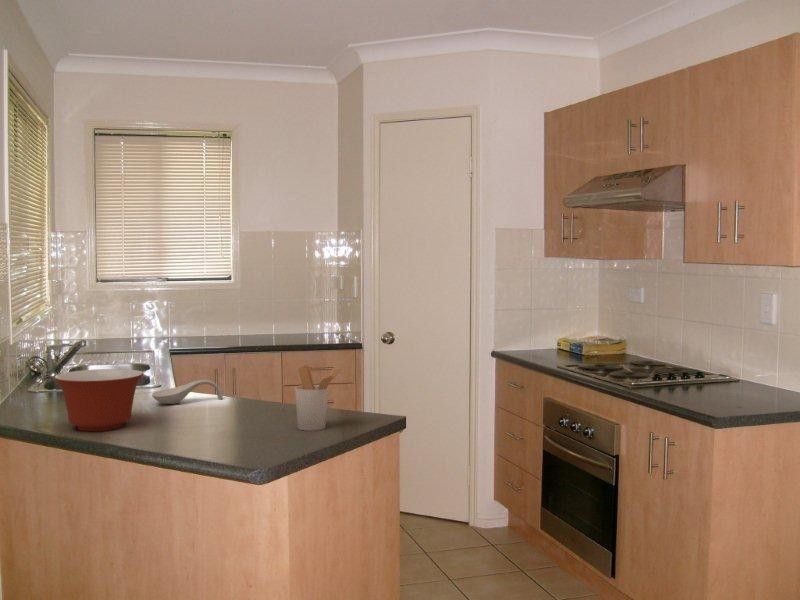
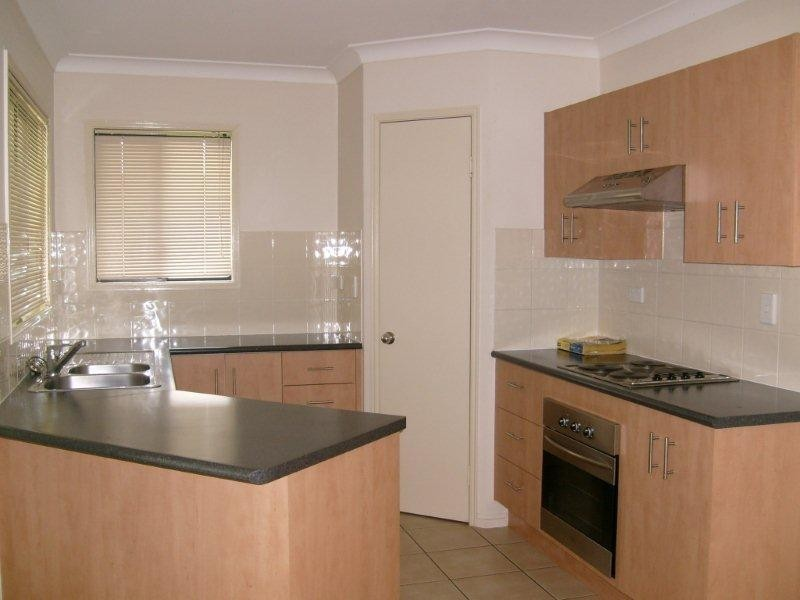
- mixing bowl (100, 400)
- spoon rest (187, 391)
- utensil holder (319, 396)
